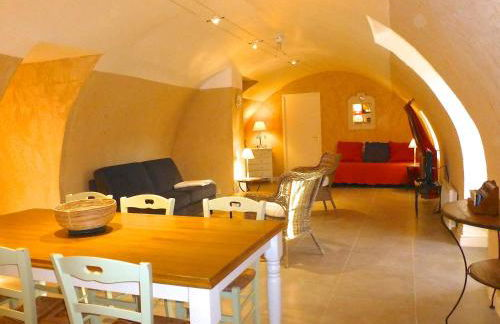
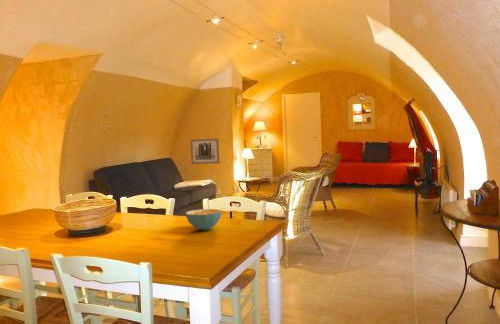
+ cereal bowl (204, 220)
+ wall art (204, 151)
